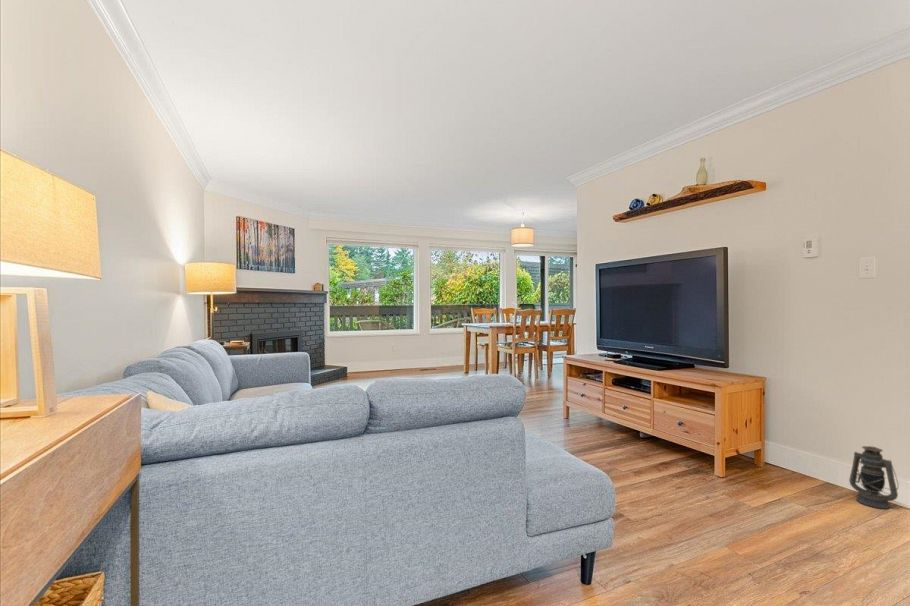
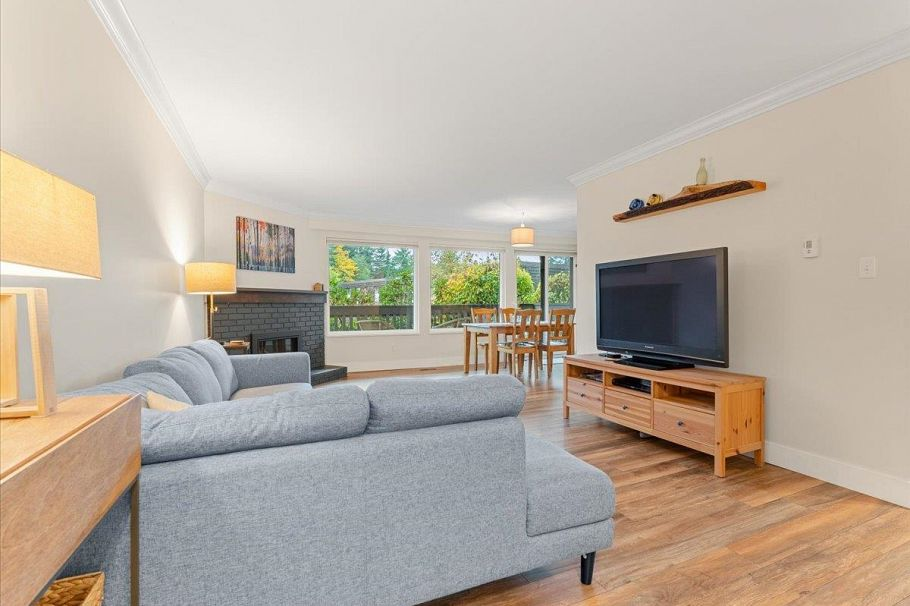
- lantern (873, 474)
